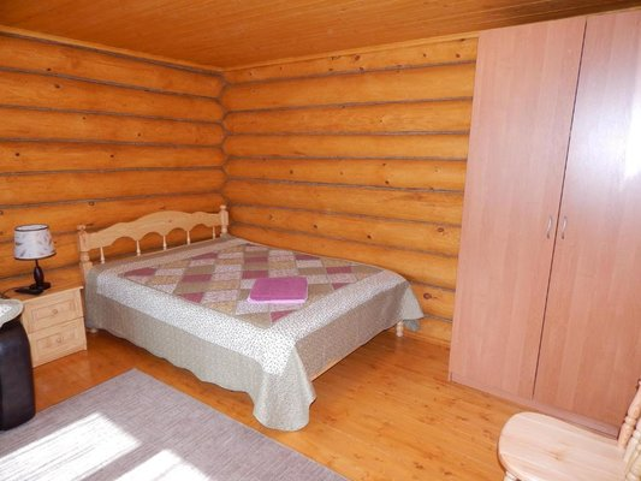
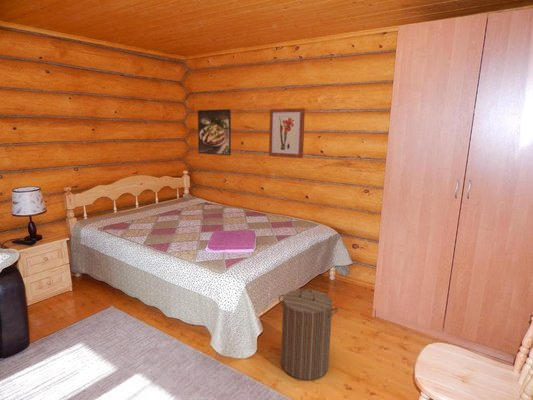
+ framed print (213, 132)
+ laundry hamper (306, 327)
+ wall art (286, 133)
